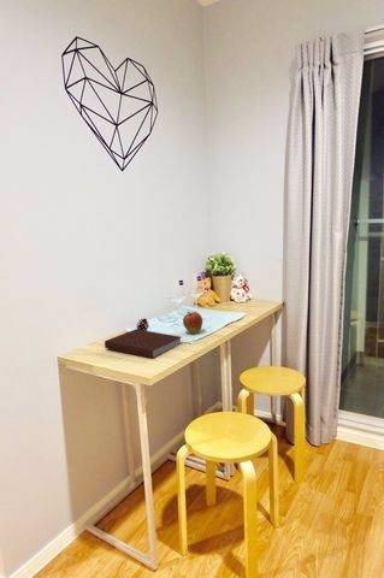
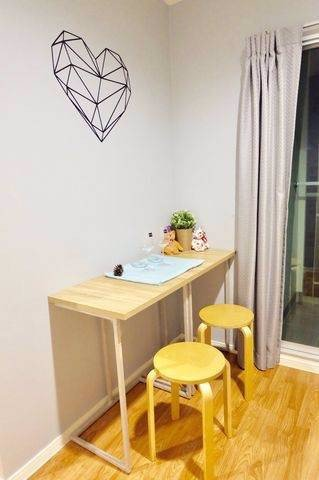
- apple (193, 320)
- notebook (143, 342)
